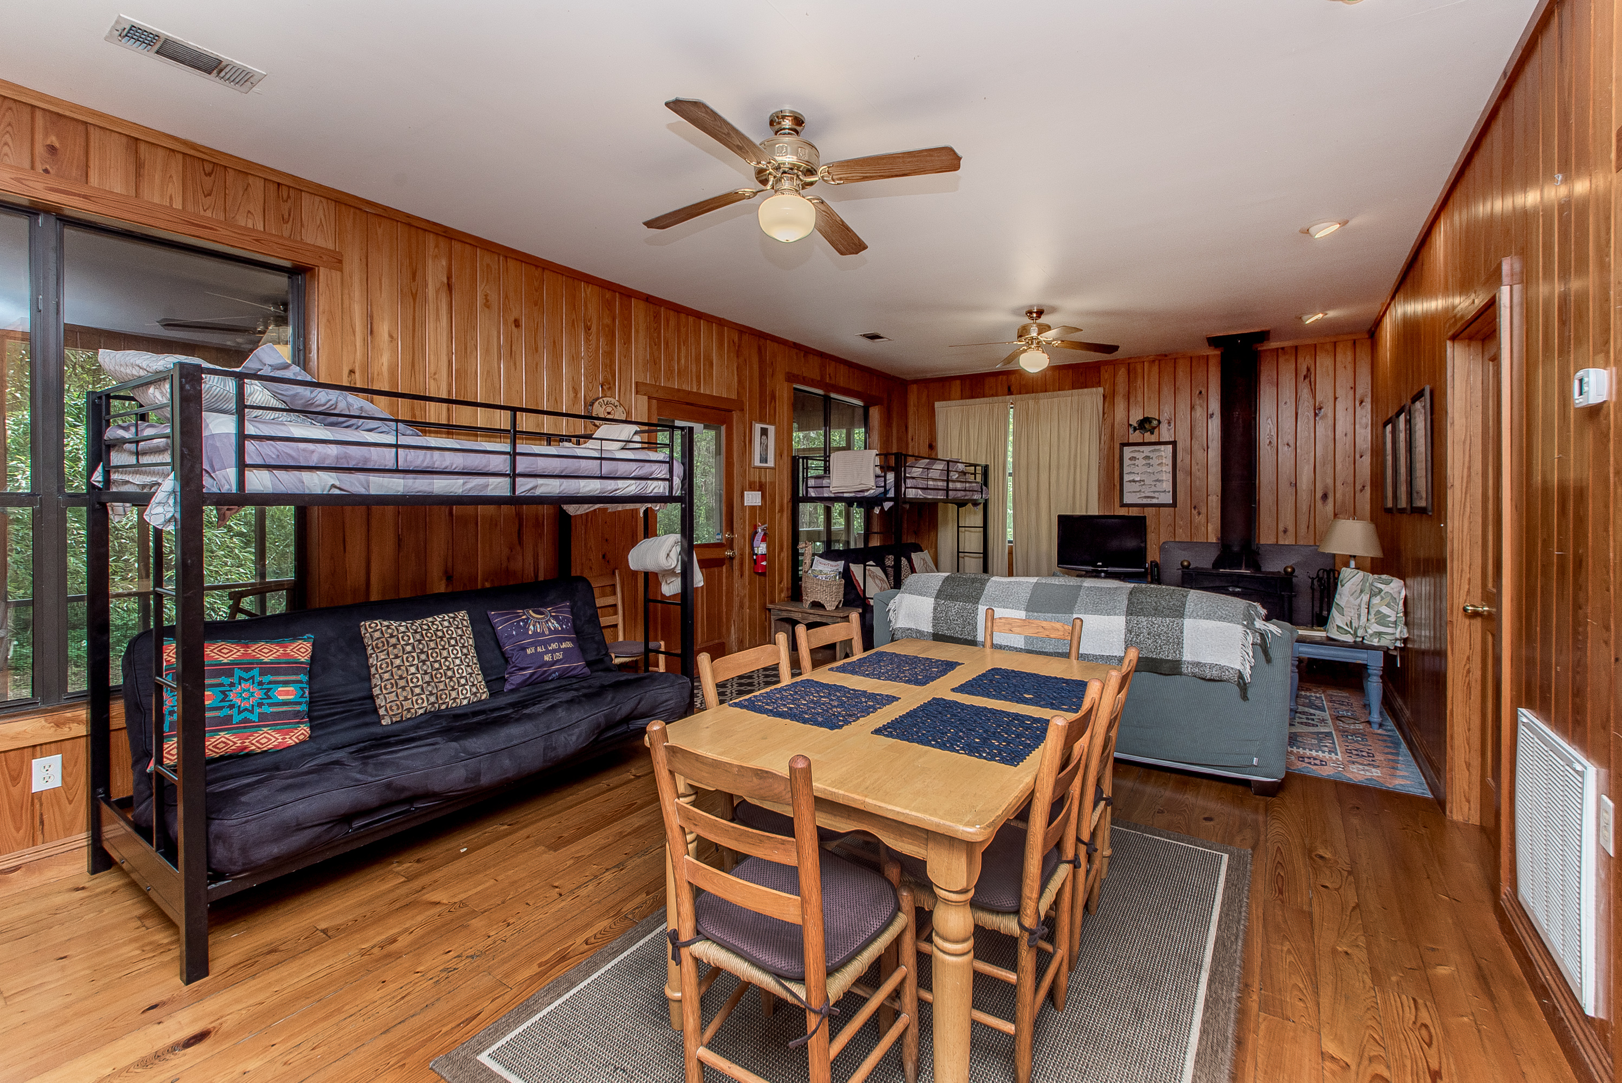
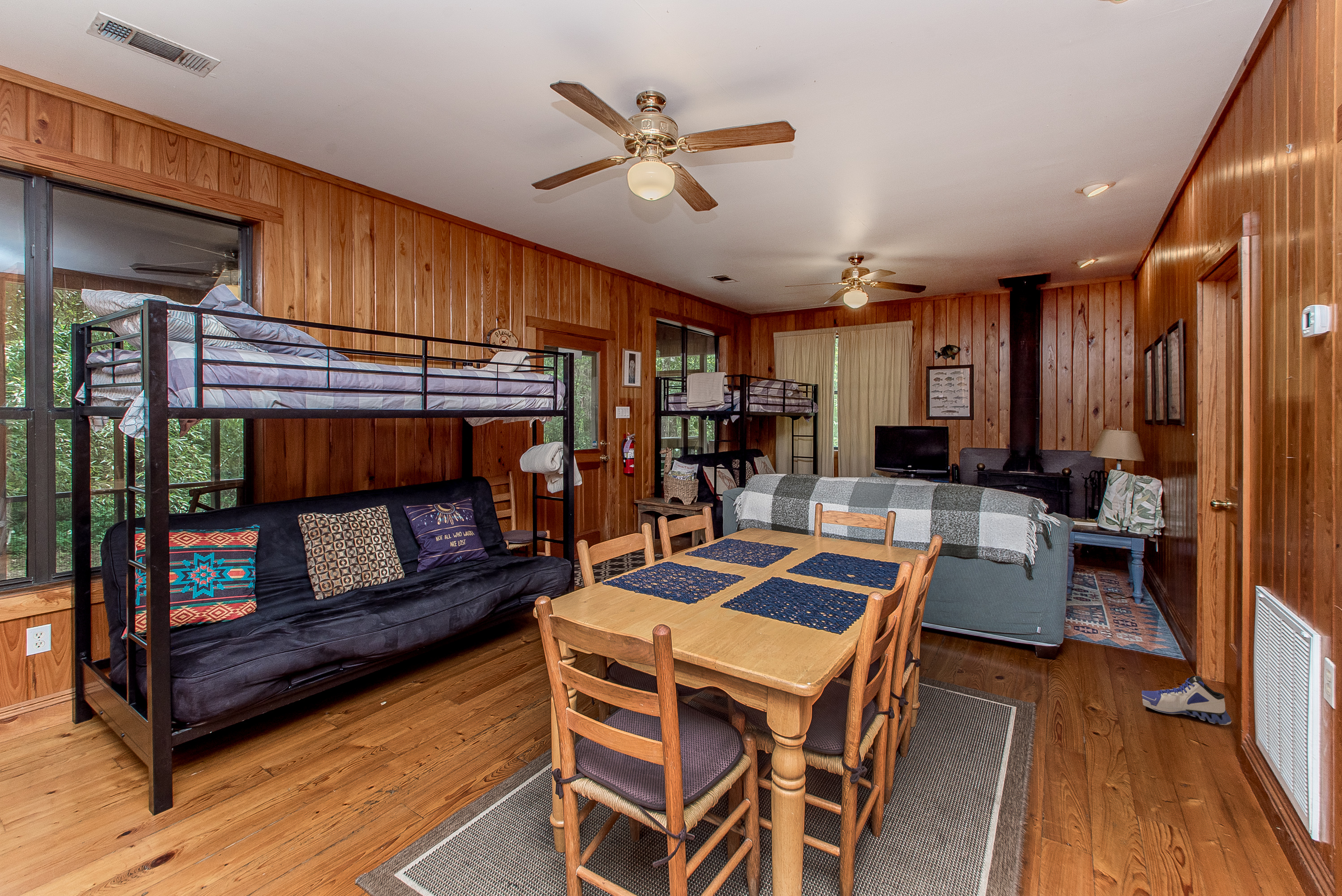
+ sneaker (1184, 694)
